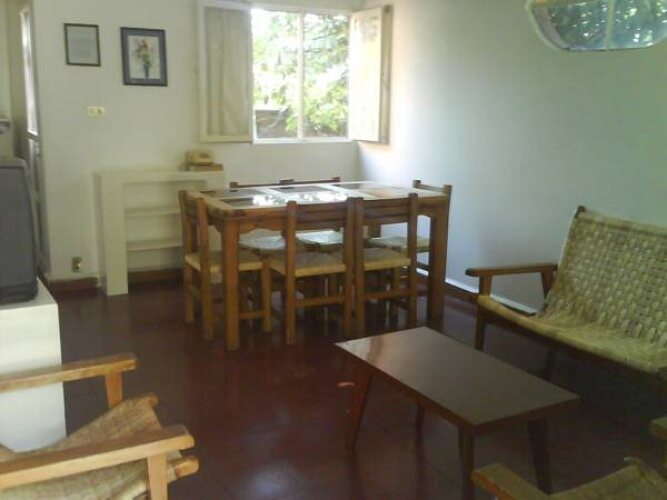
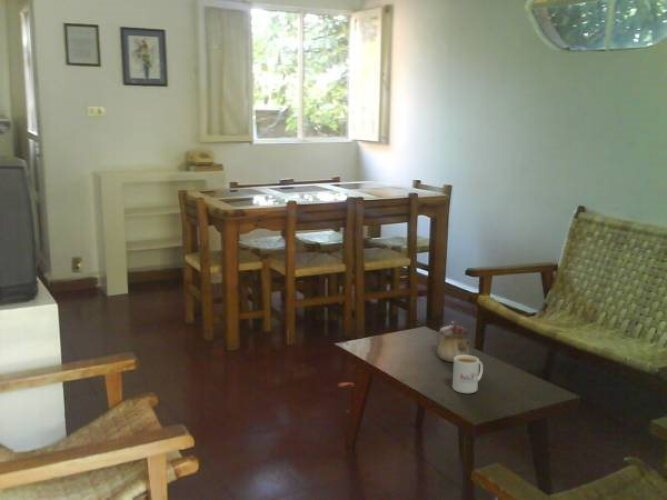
+ teapot (452, 339)
+ mug (469, 373)
